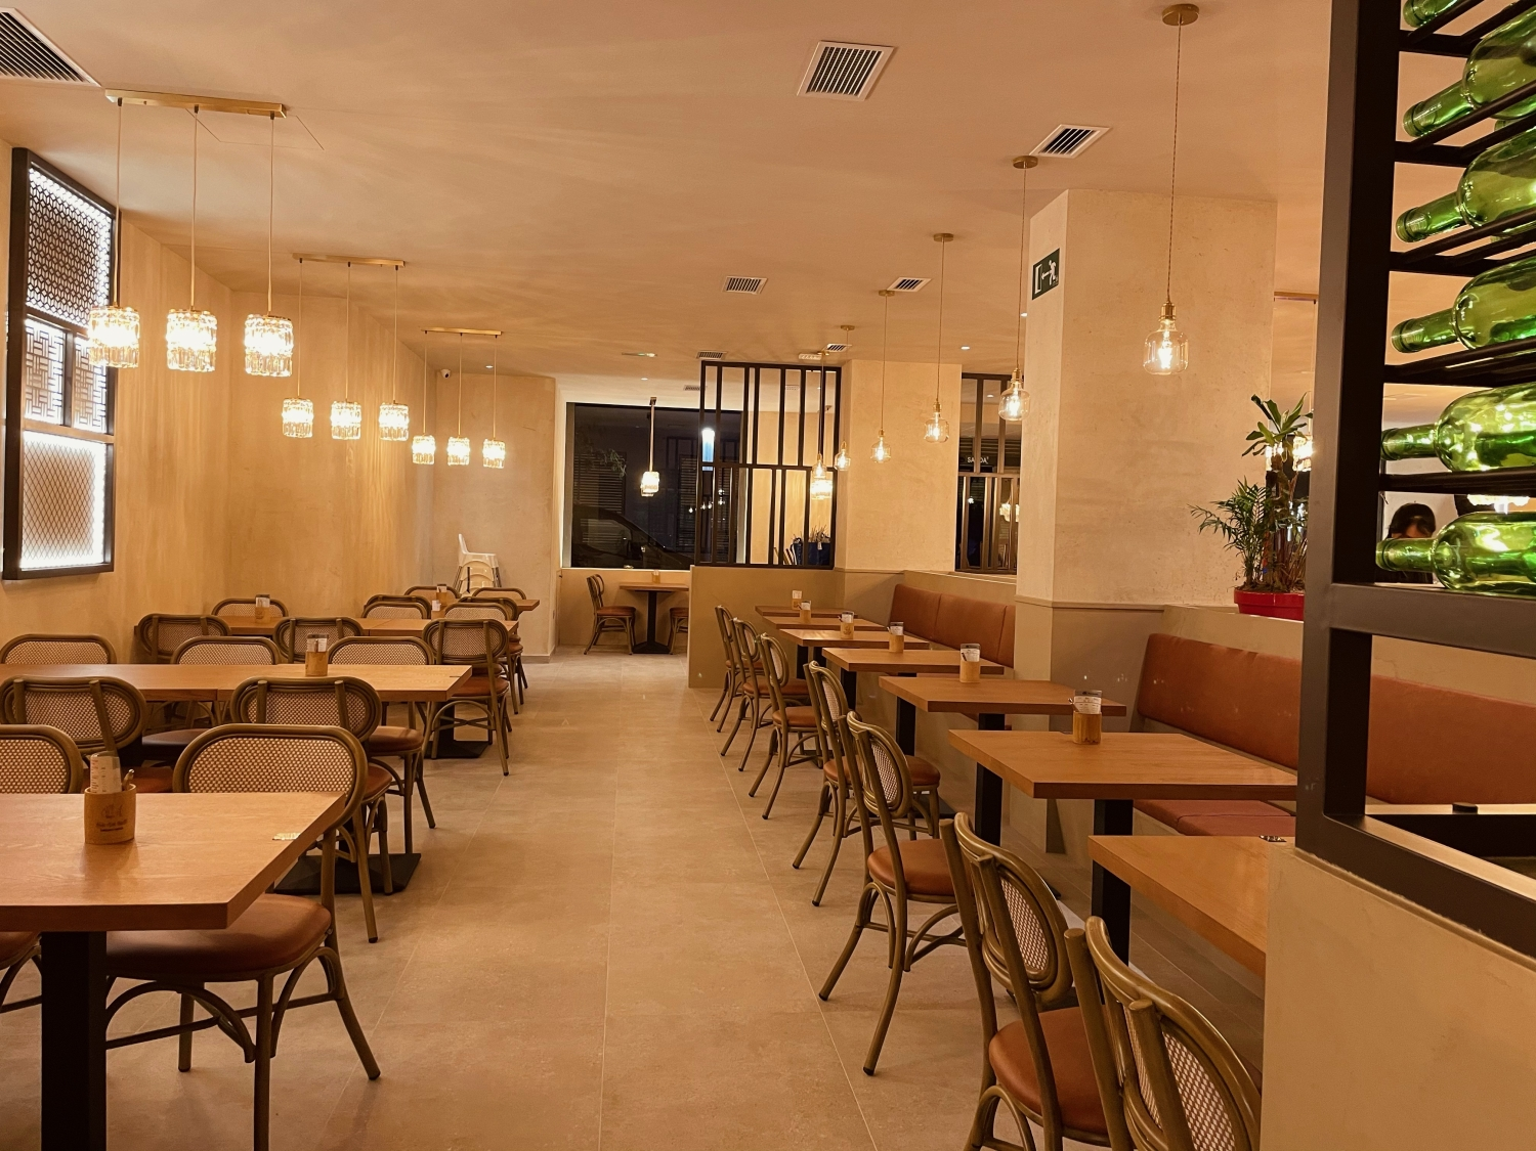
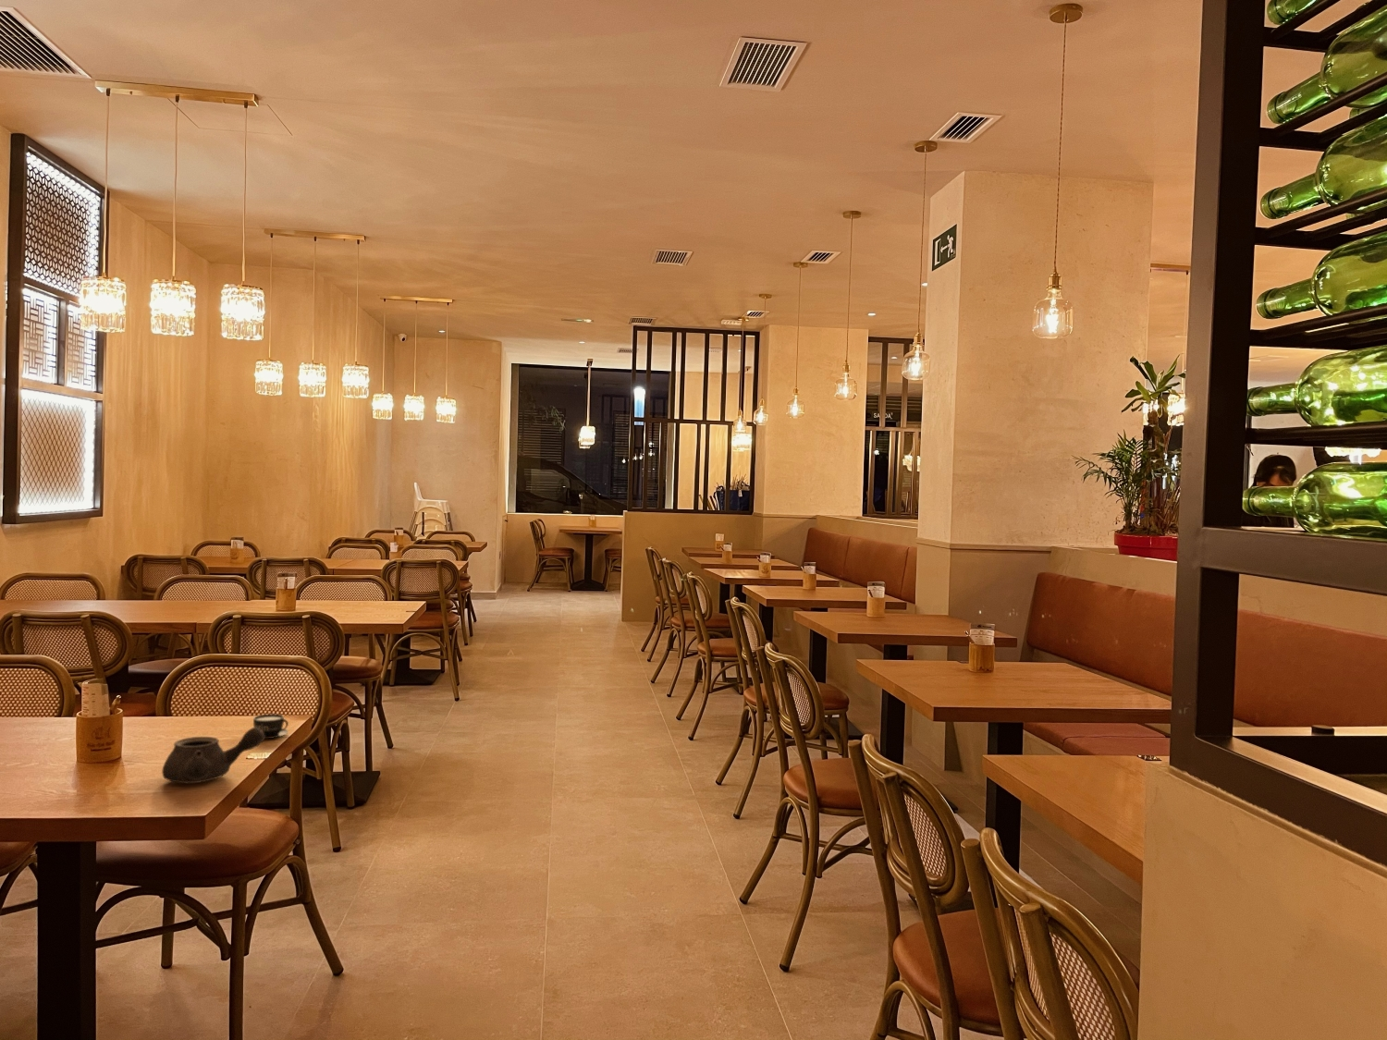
+ teacup (268, 726)
+ teapot (214, 754)
